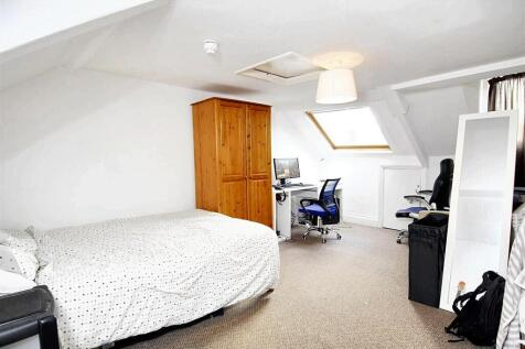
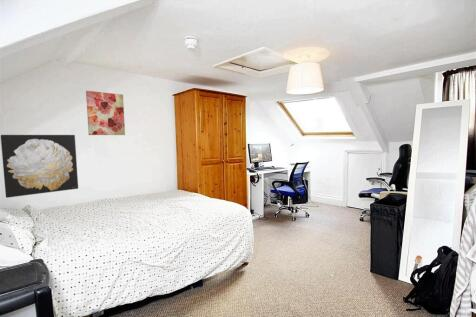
+ wall art (42, 164)
+ wall art (106, 114)
